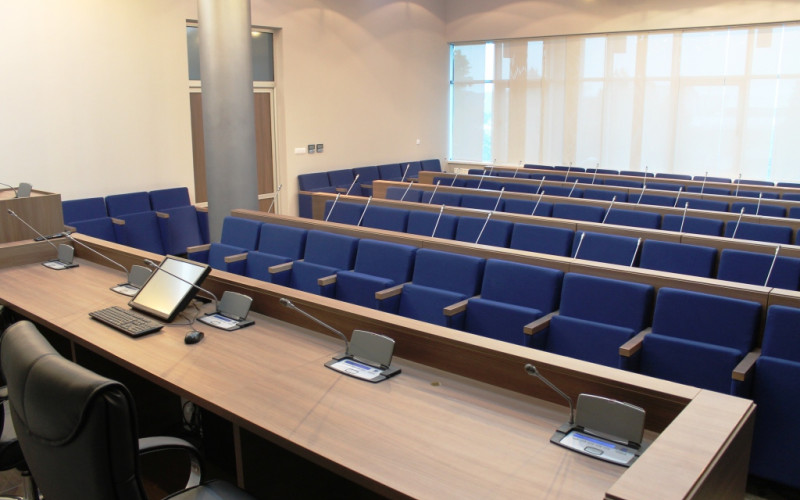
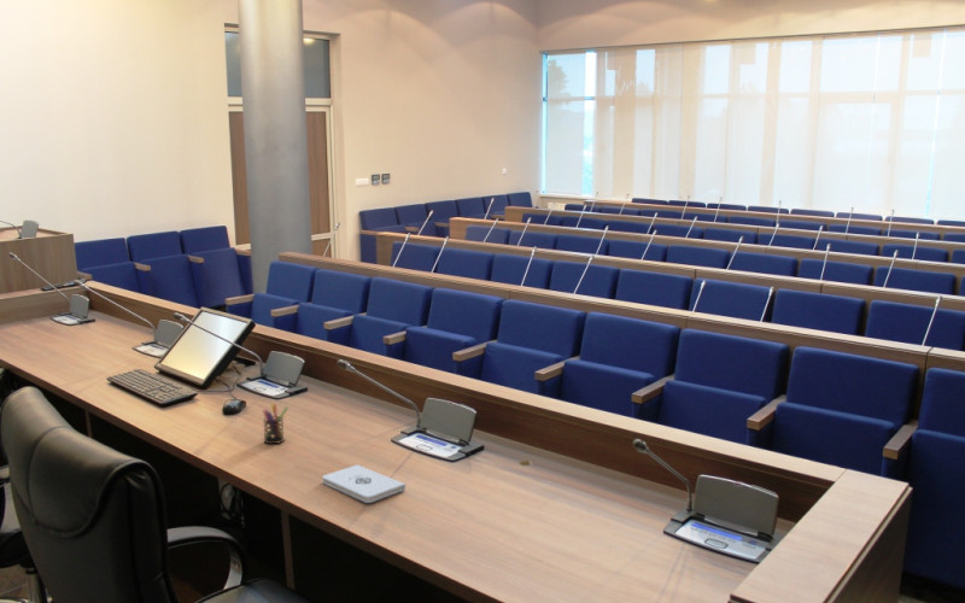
+ pen holder (275, 421)
+ notepad (362, 482)
